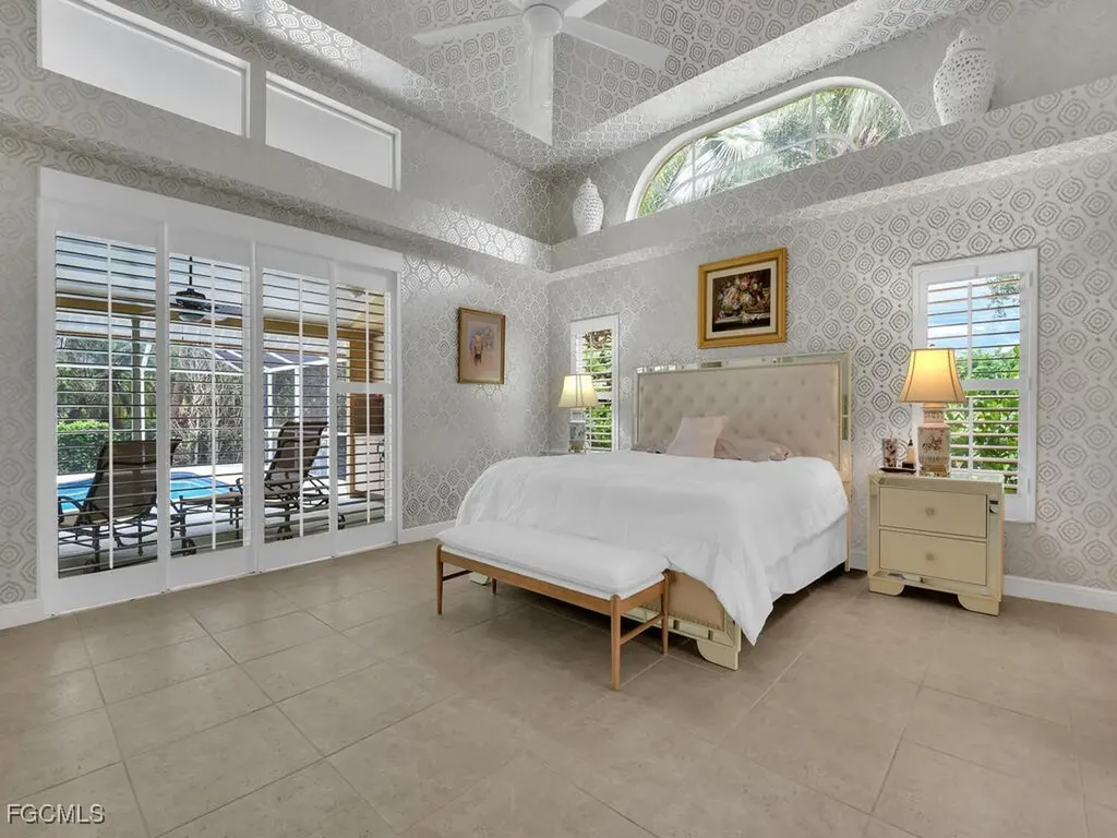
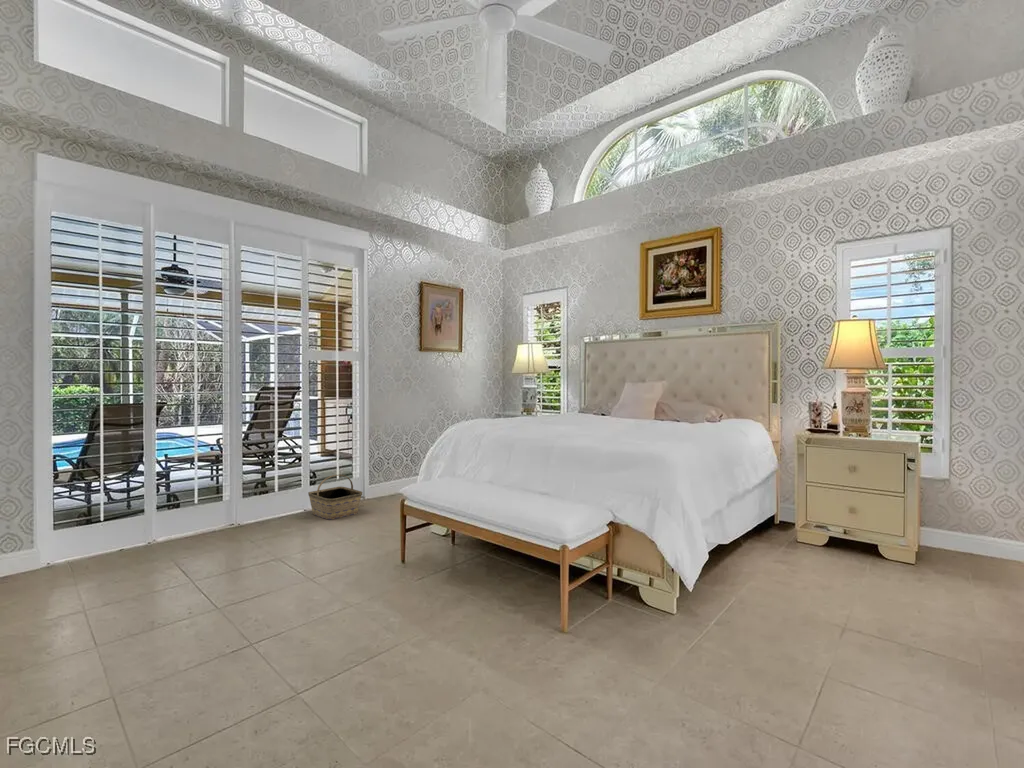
+ basket (335, 494)
